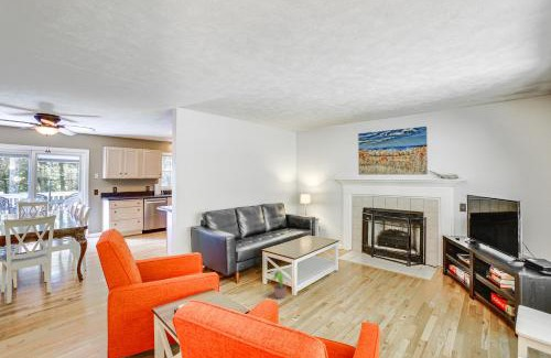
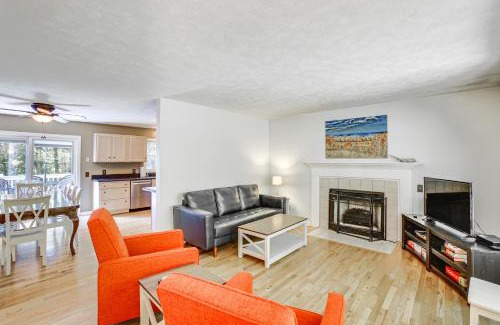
- potted plant (280, 283)
